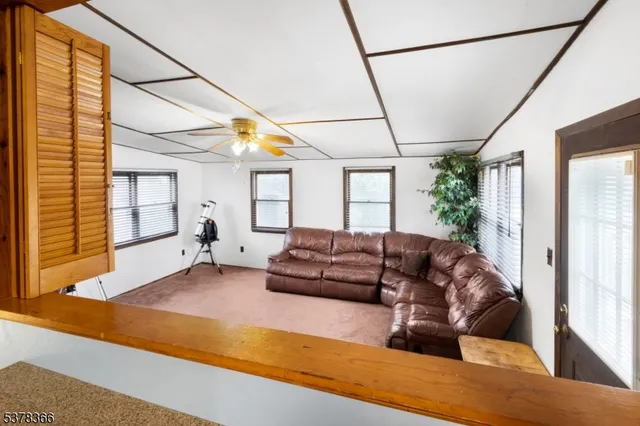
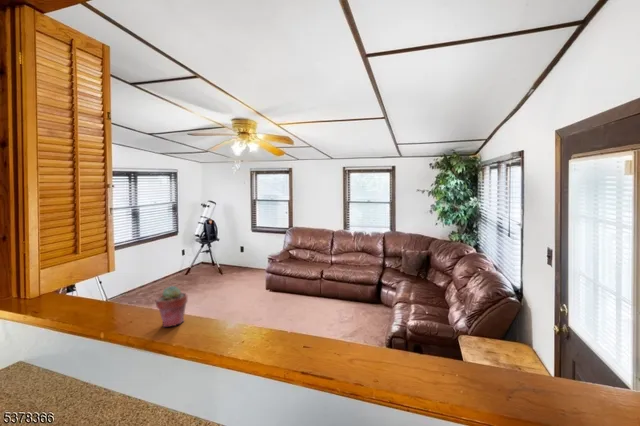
+ potted succulent (172, 304)
